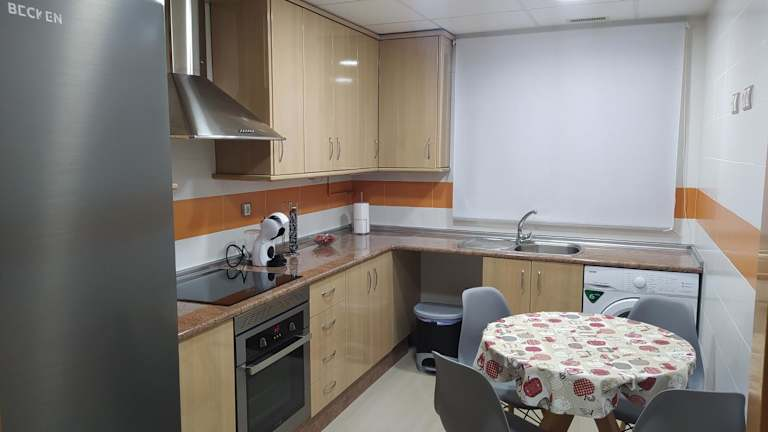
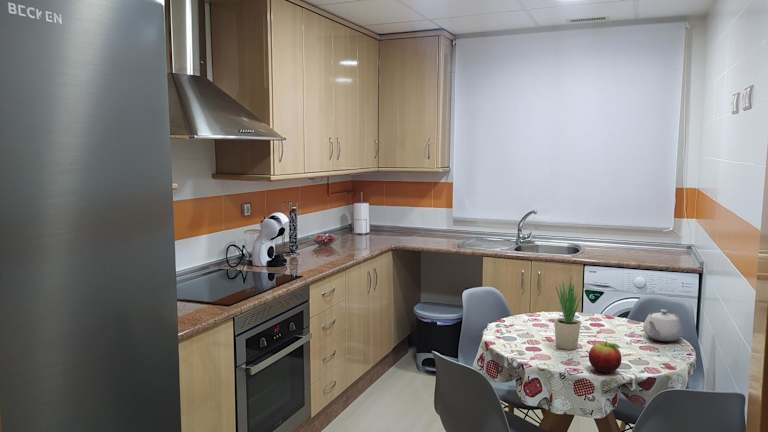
+ potted plant (567, 310)
+ fruit (605, 355)
+ teapot (663, 324)
